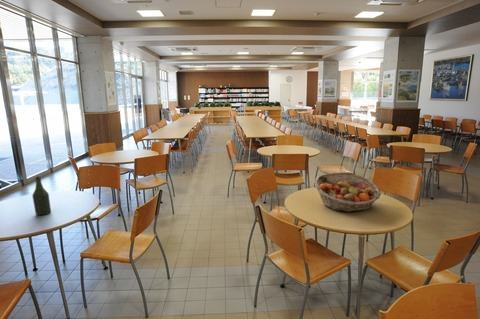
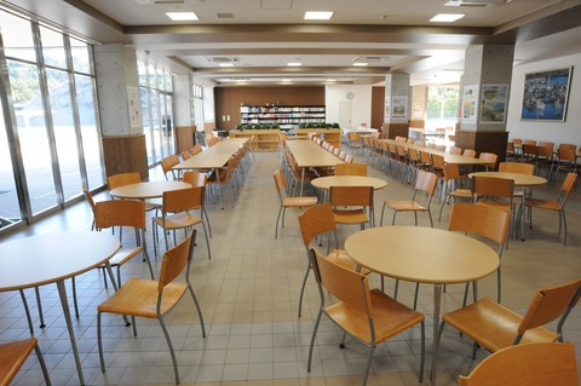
- fruit basket (346, 191)
- bottle (40, 195)
